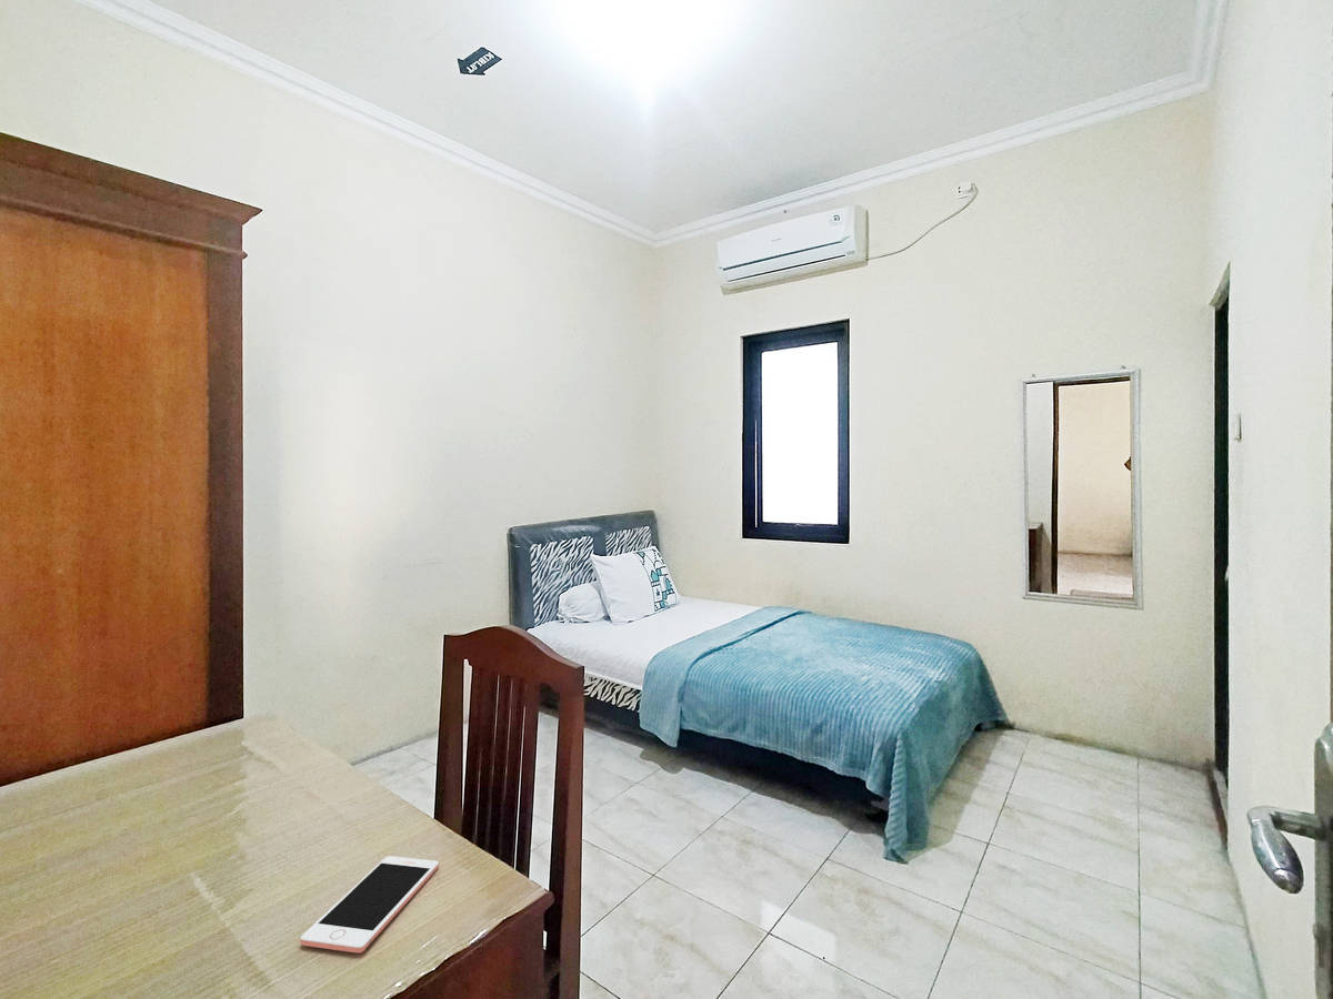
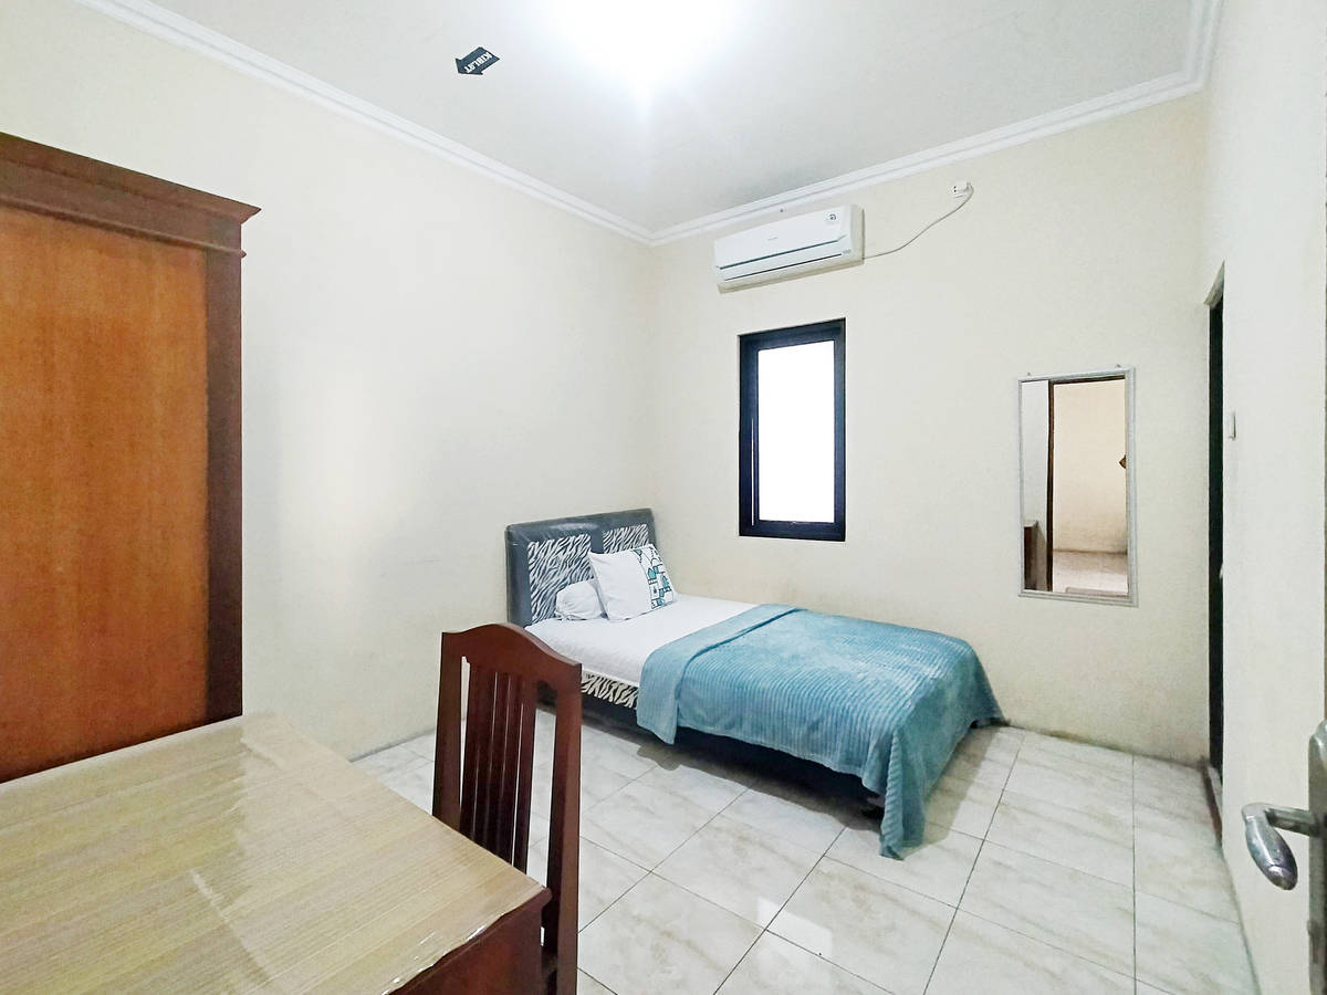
- cell phone (375, 899)
